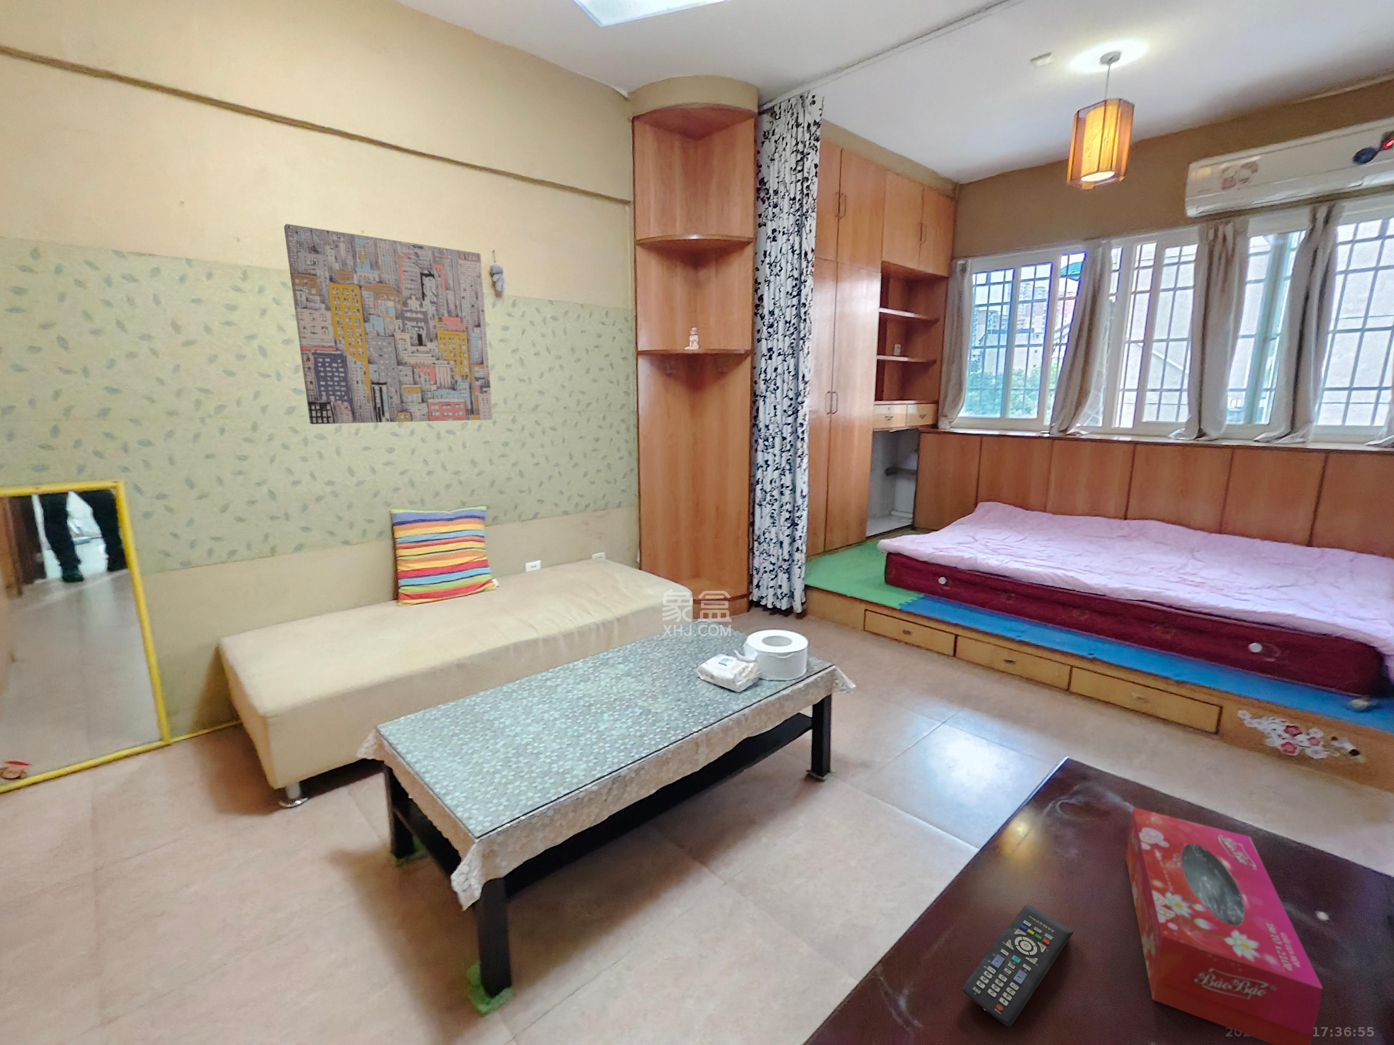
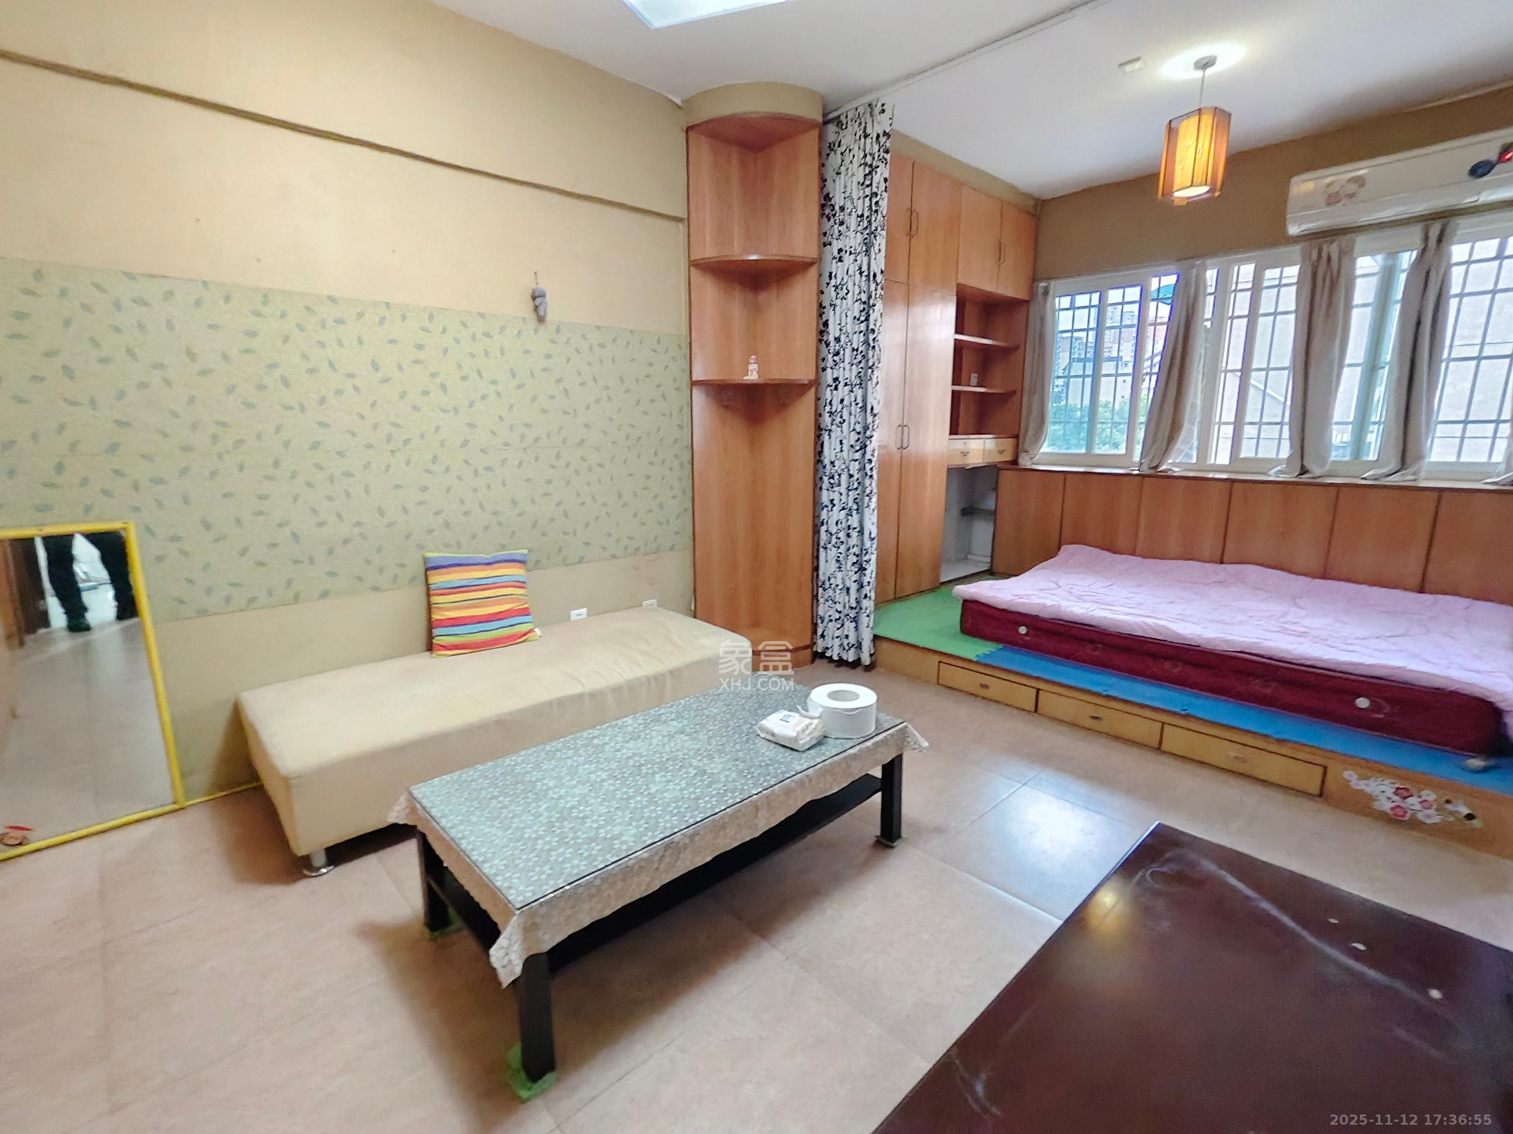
- wall art (401, 334)
- tissue box (1205, 911)
- remote control (1021, 958)
